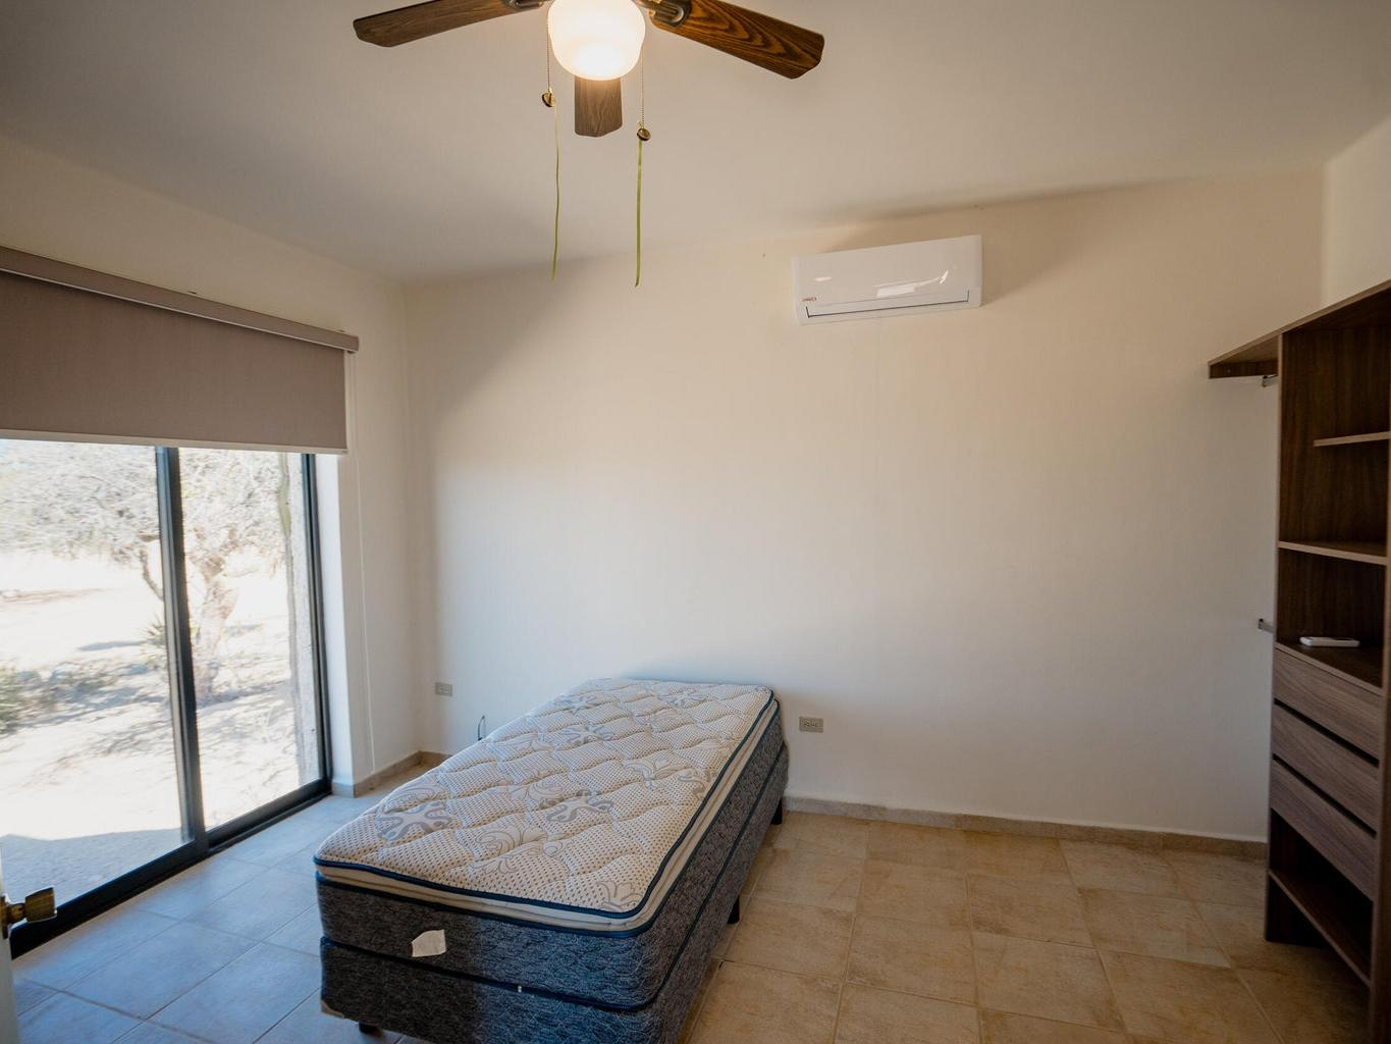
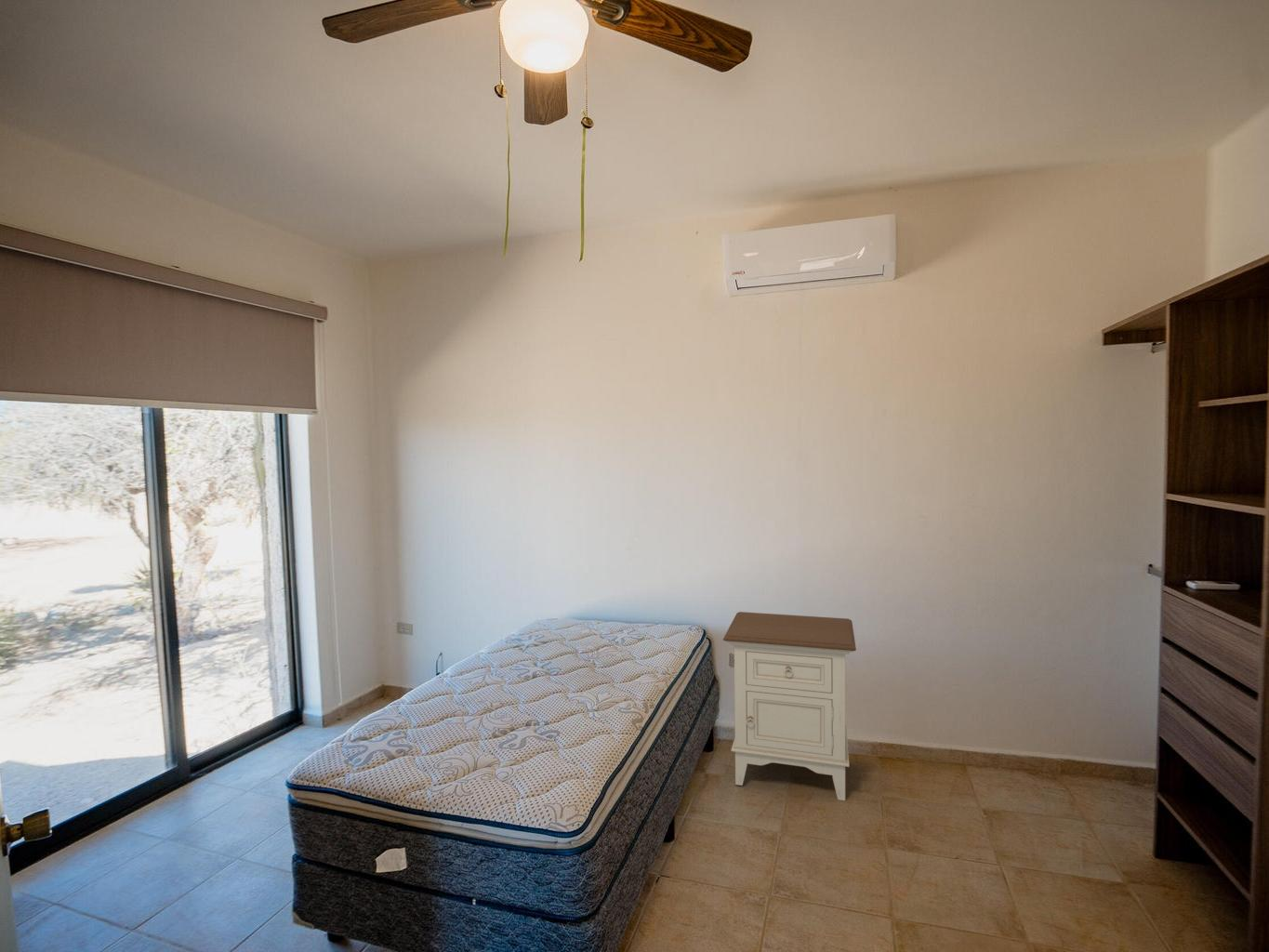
+ nightstand (790, 700)
